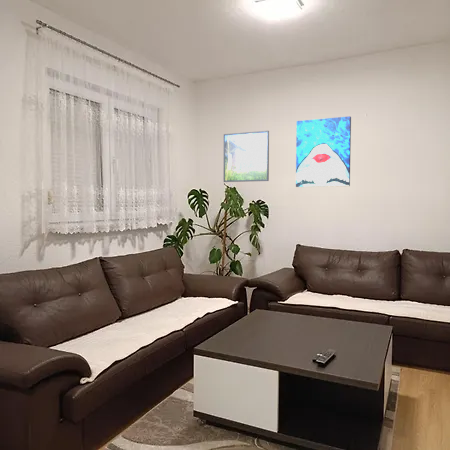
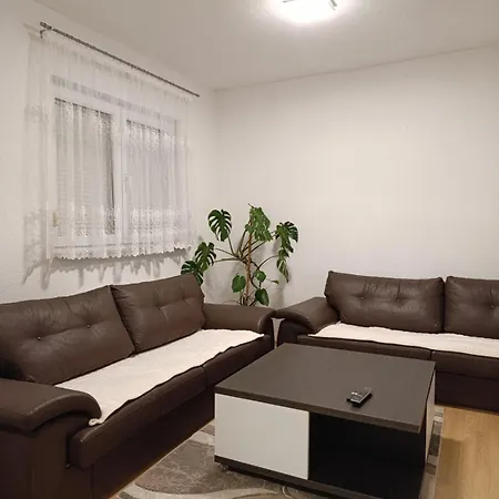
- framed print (245, 157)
- wall art (322, 152)
